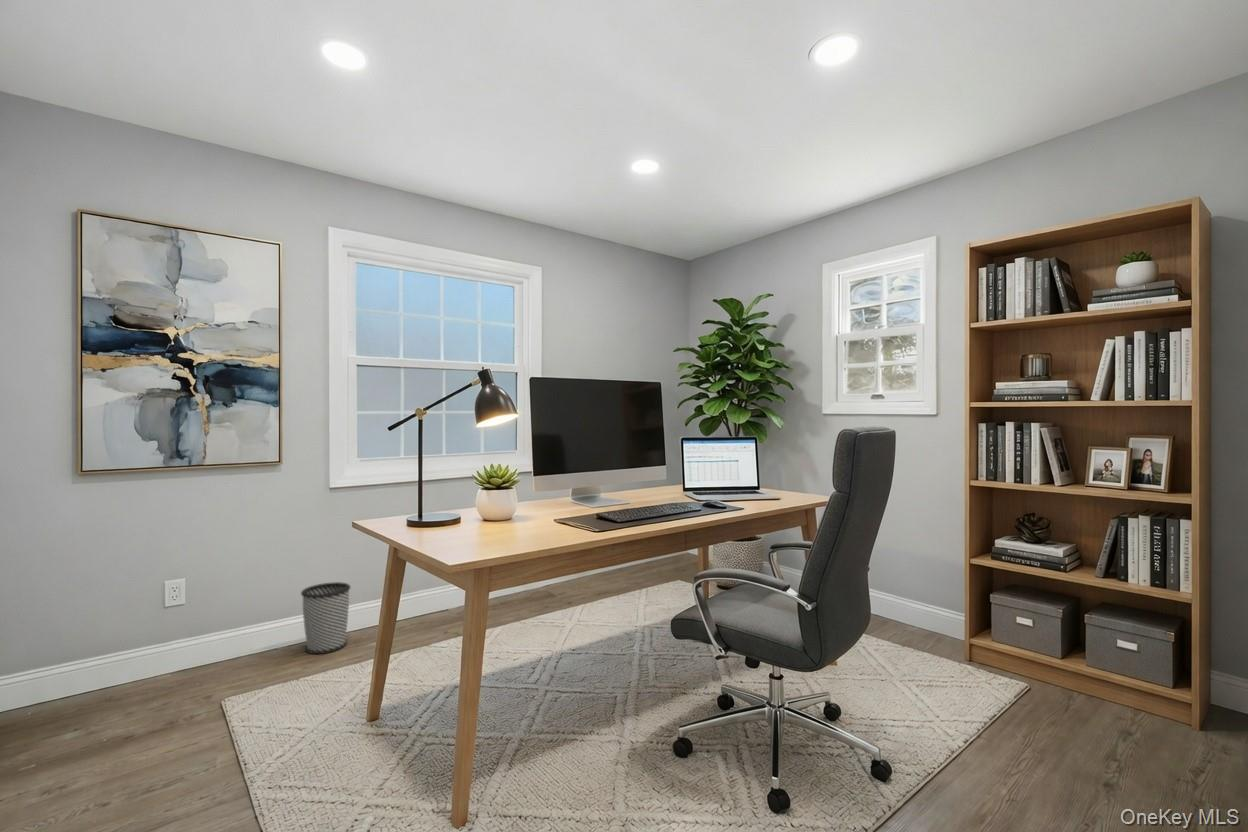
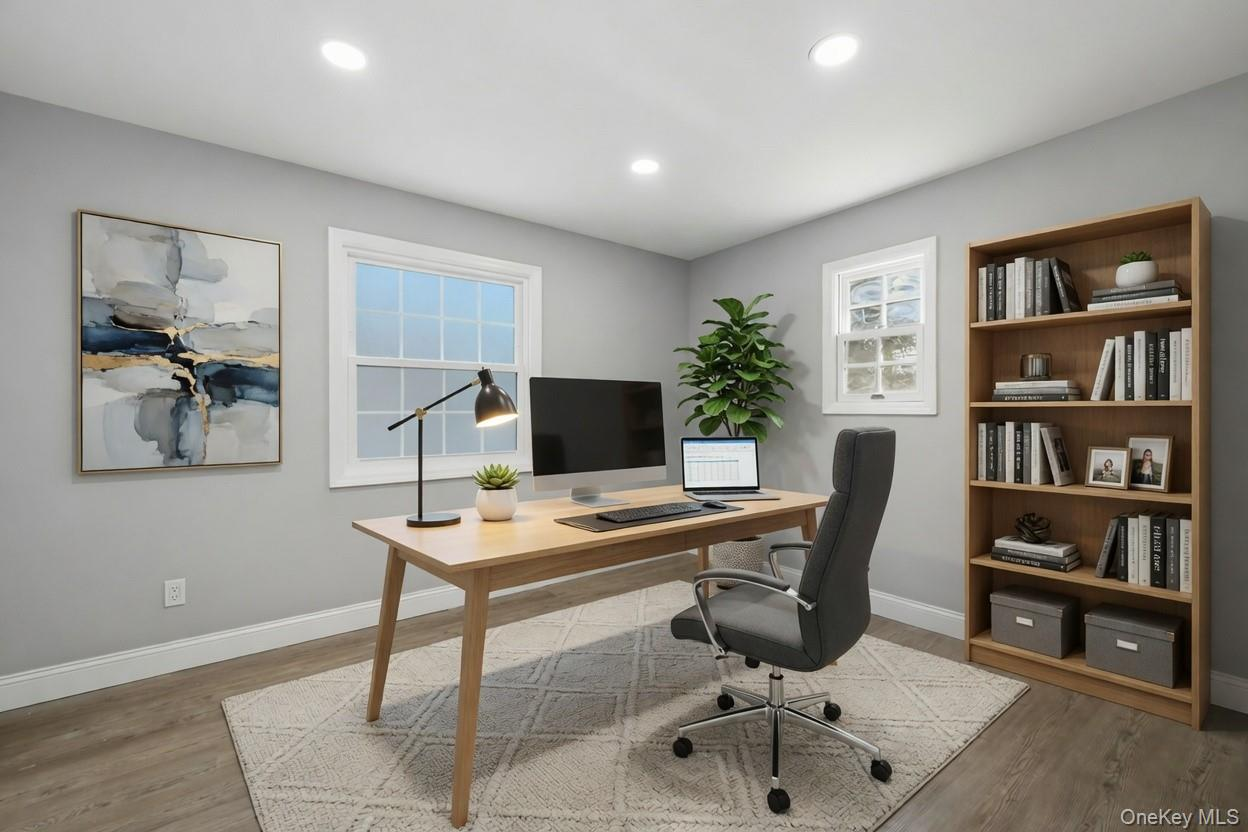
- wastebasket (326, 617)
